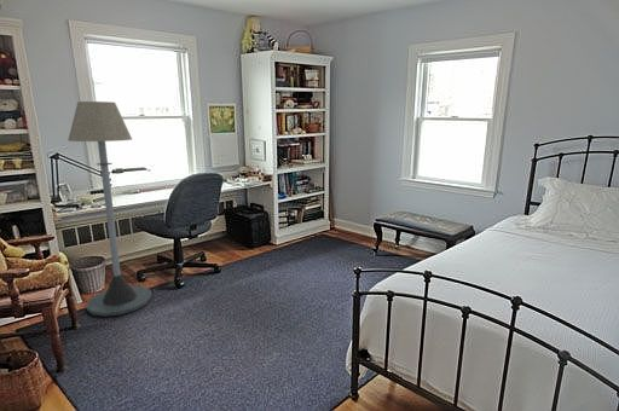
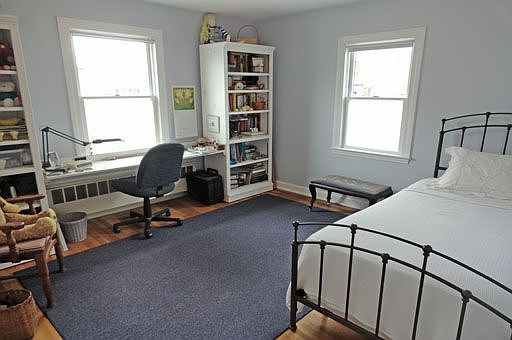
- floor lamp (109, 207)
